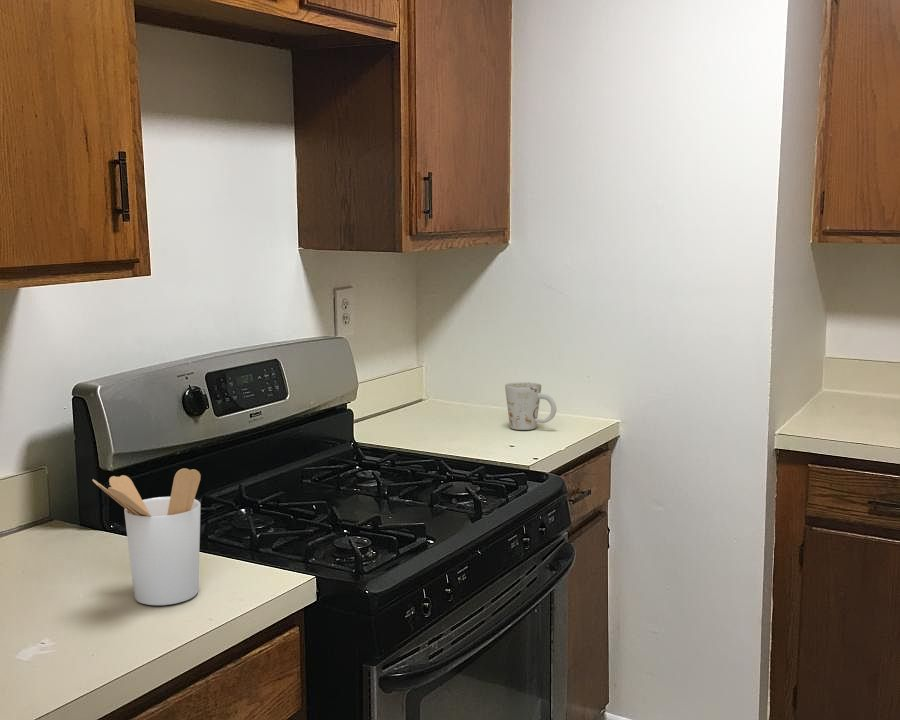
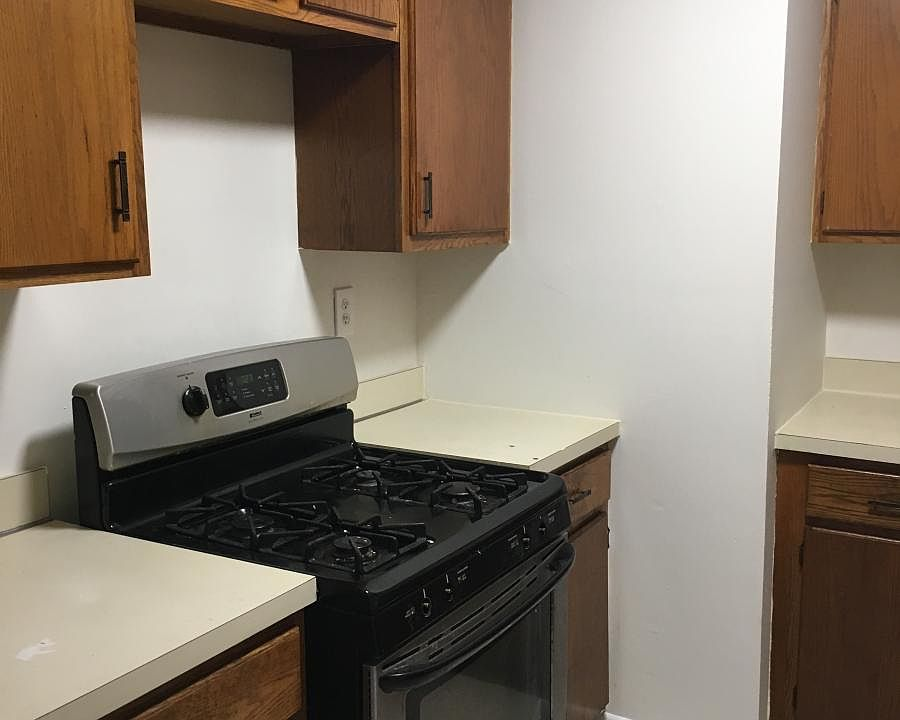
- utensil holder (148, 533)
- mug (531, 406)
